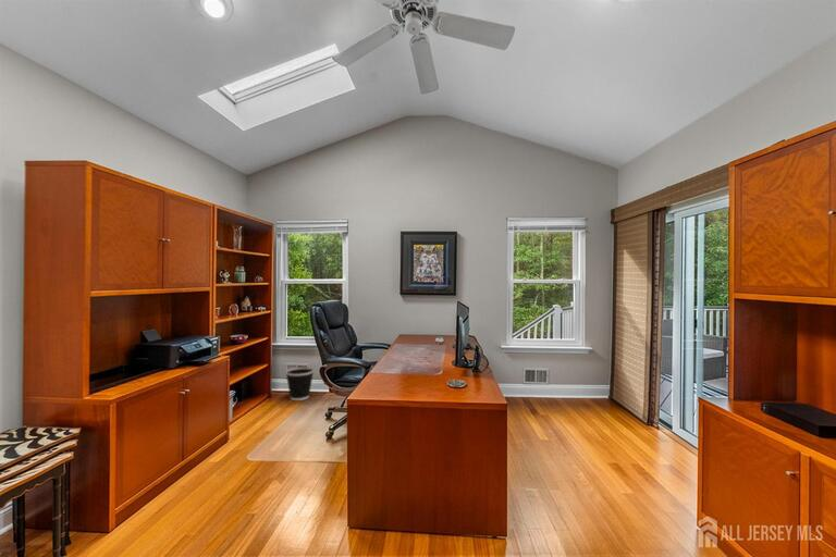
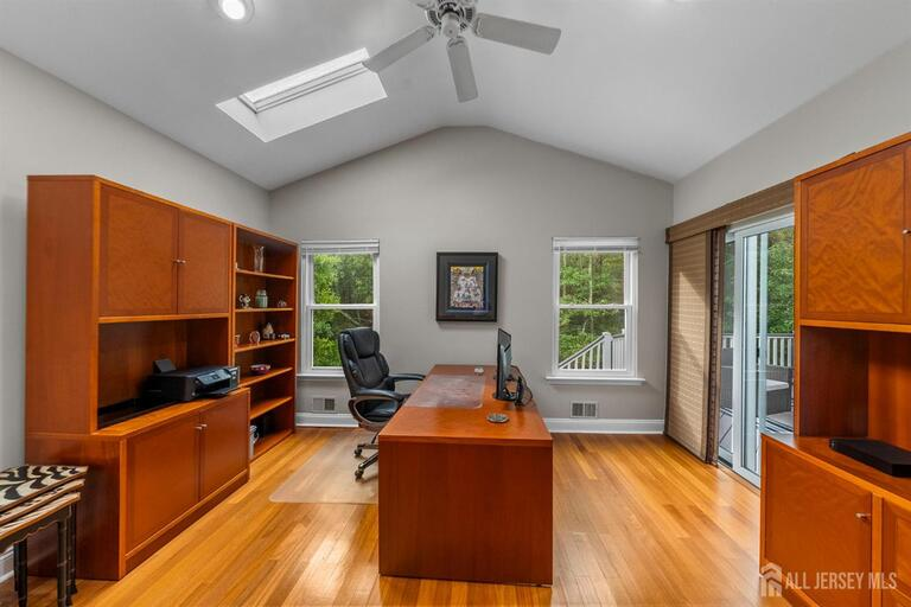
- wastebasket (299, 383)
